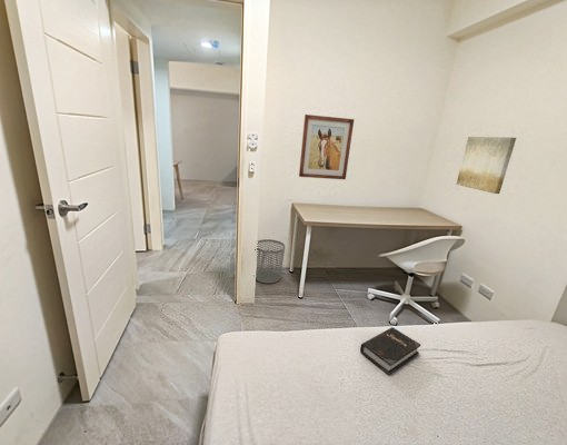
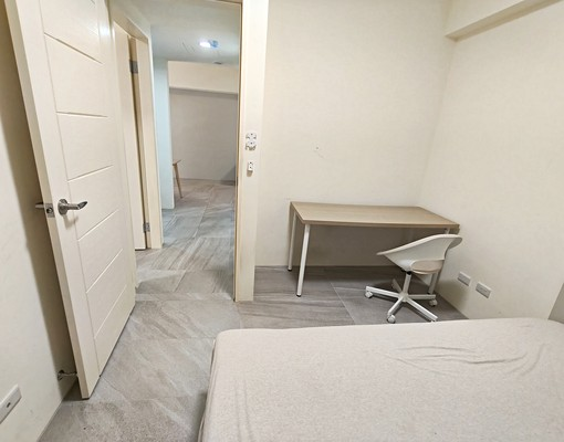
- hardback book (390, 348)
- wall art (483, 164)
- wall art (326, 148)
- waste bin (268, 260)
